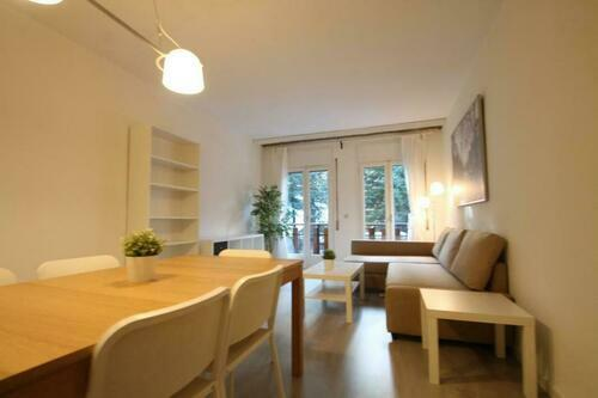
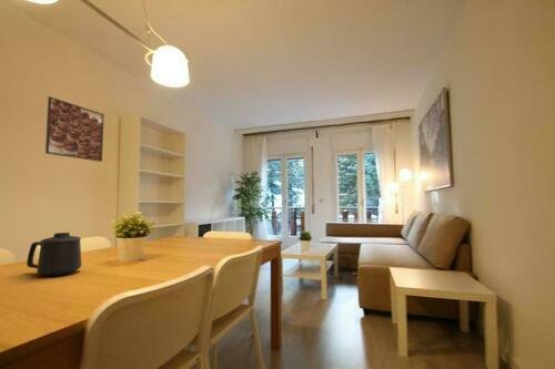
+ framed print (77, 132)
+ mug (54, 253)
